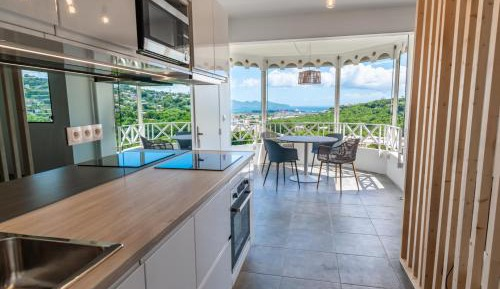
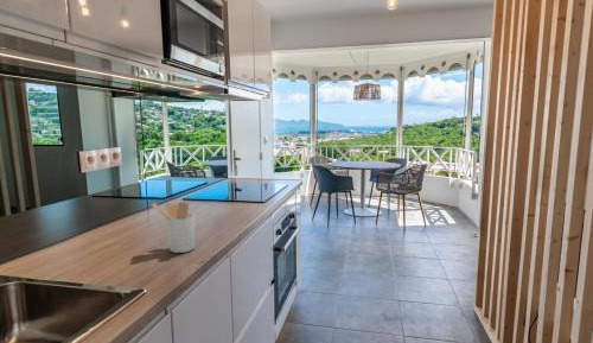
+ utensil holder (173, 224)
